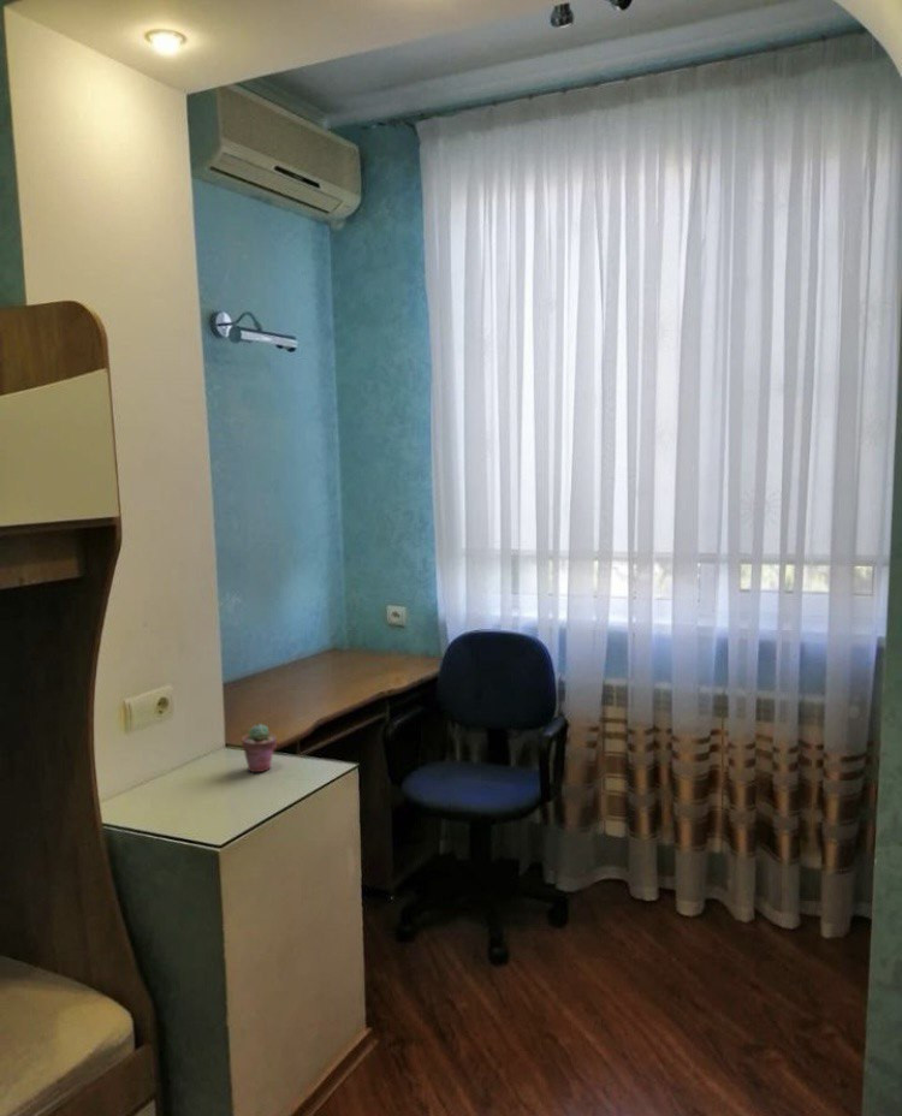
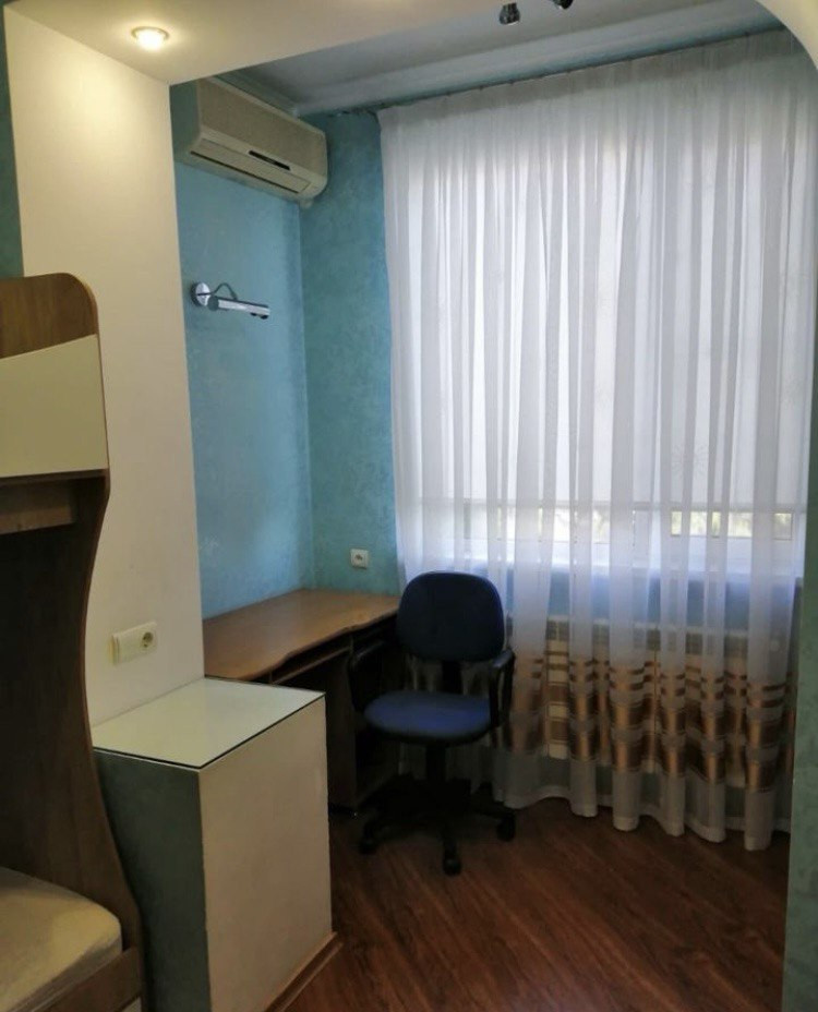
- potted succulent (259, 746)
